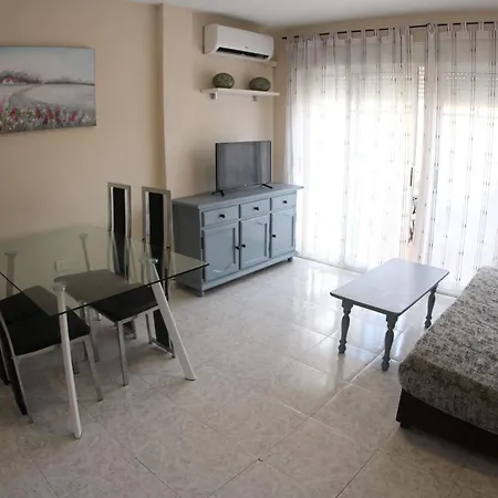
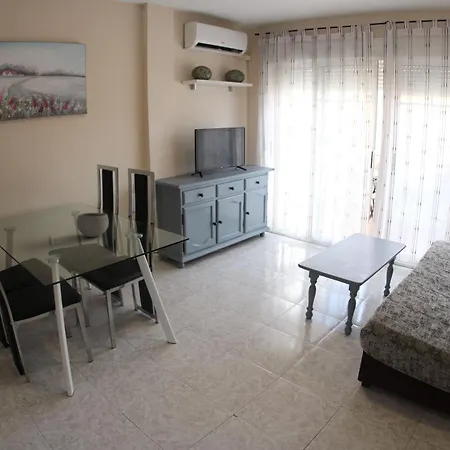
+ bowl (92, 225)
